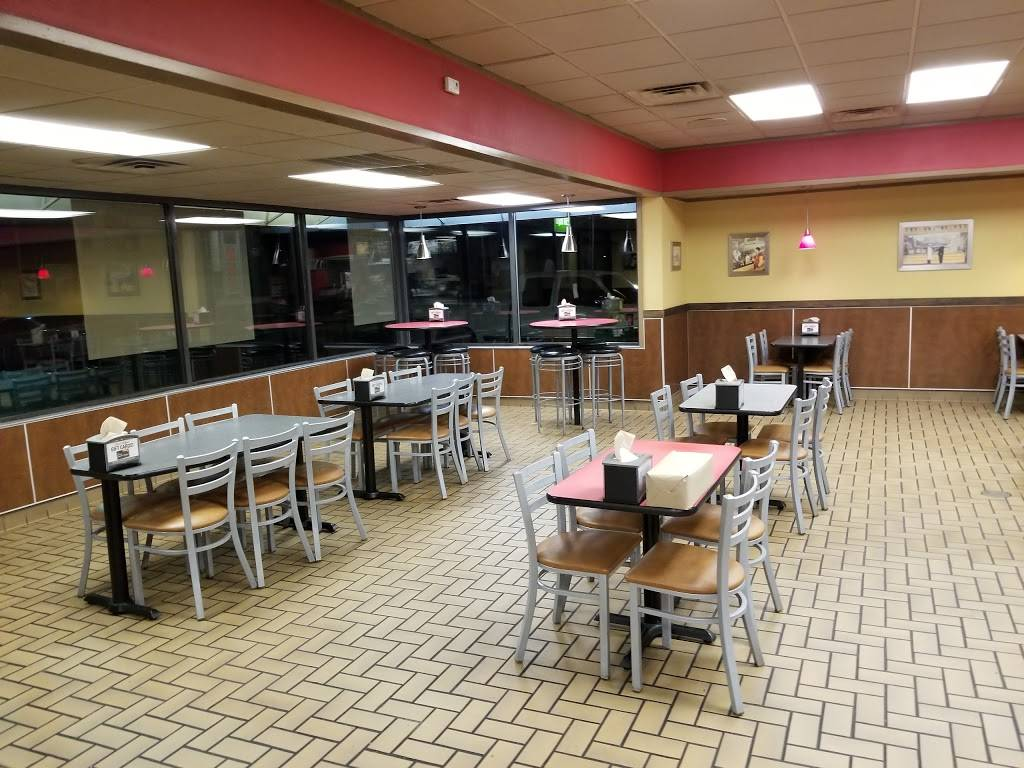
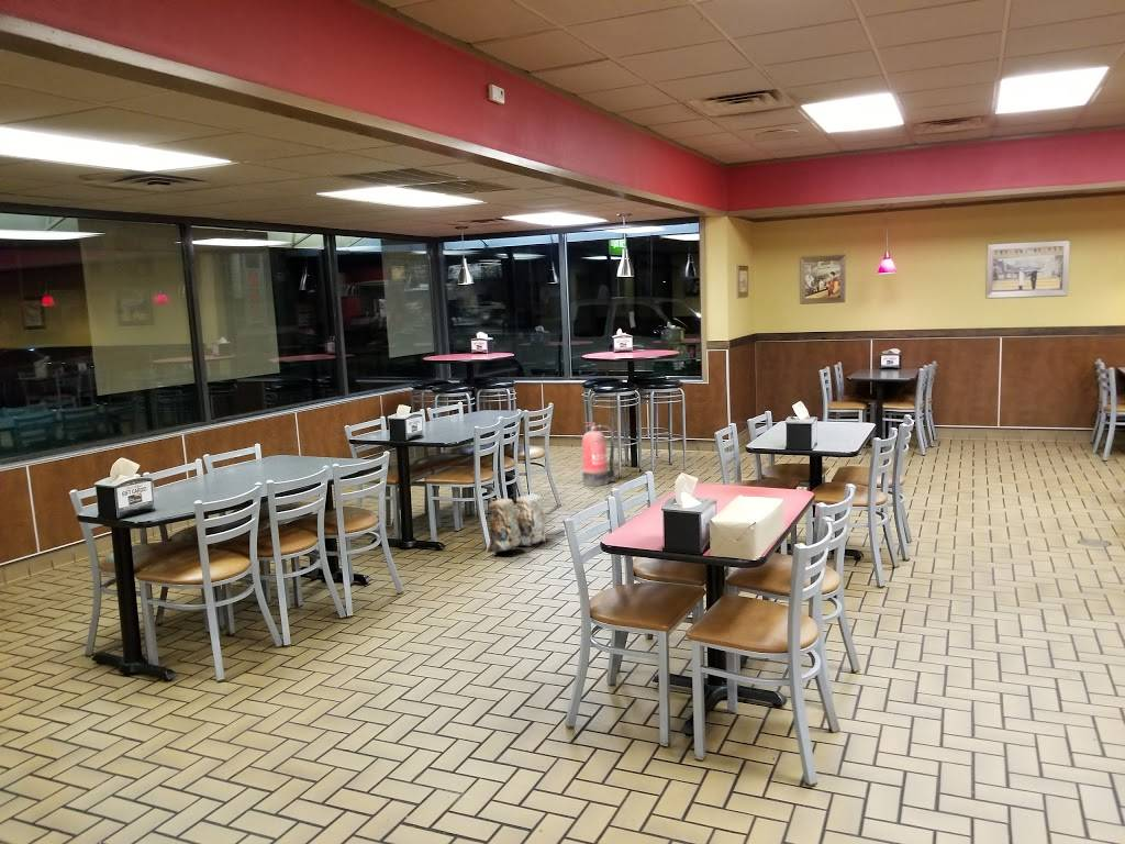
+ fire extinguisher (598, 452)
+ backpack (515, 520)
